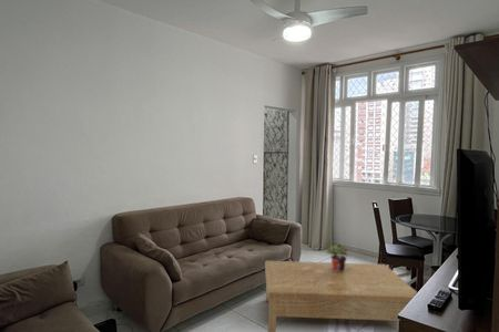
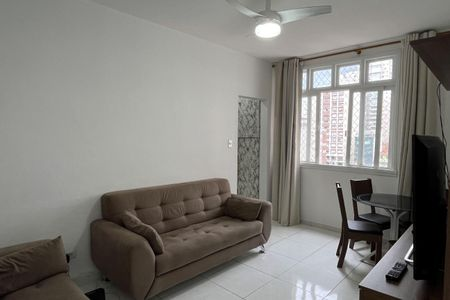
- potted plant (337, 256)
- coffee table (333, 295)
